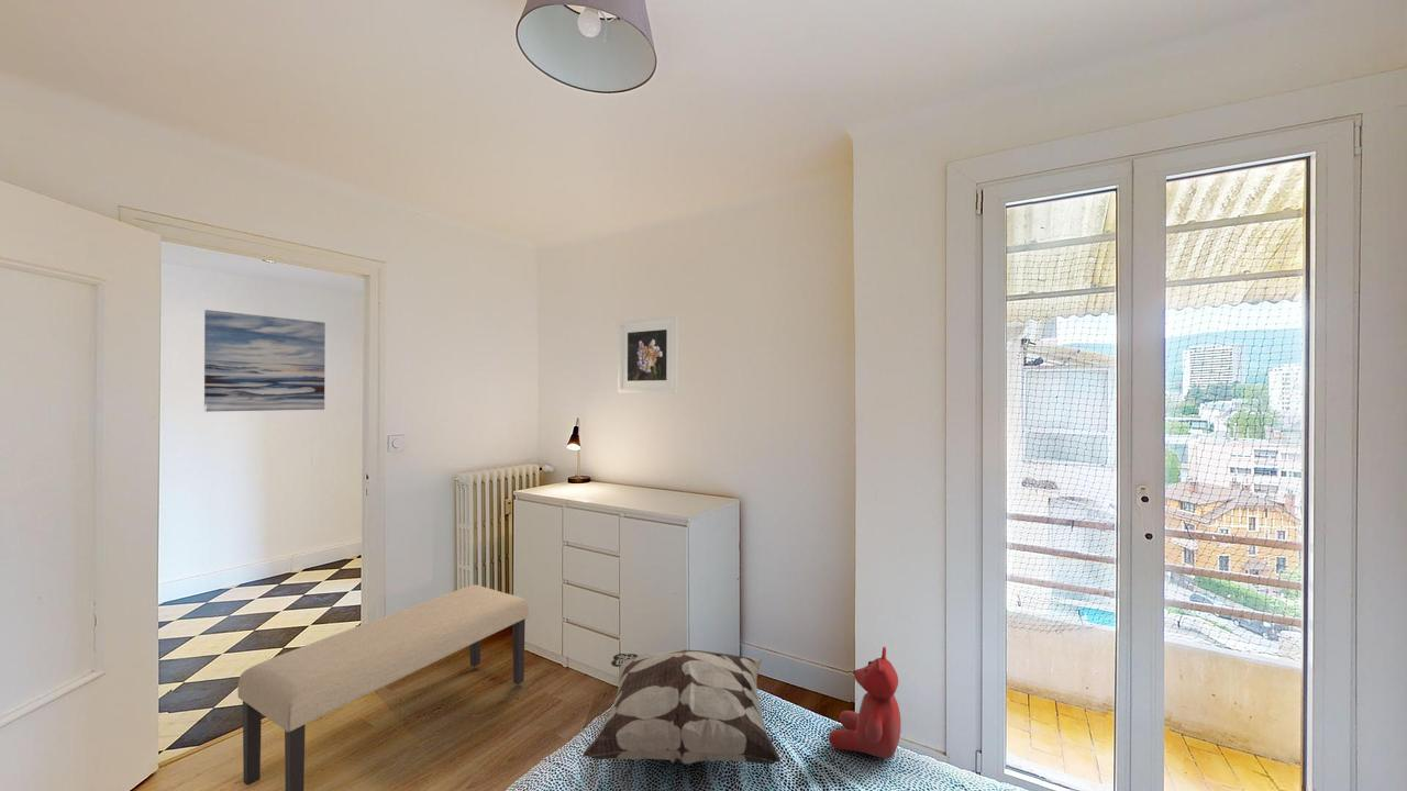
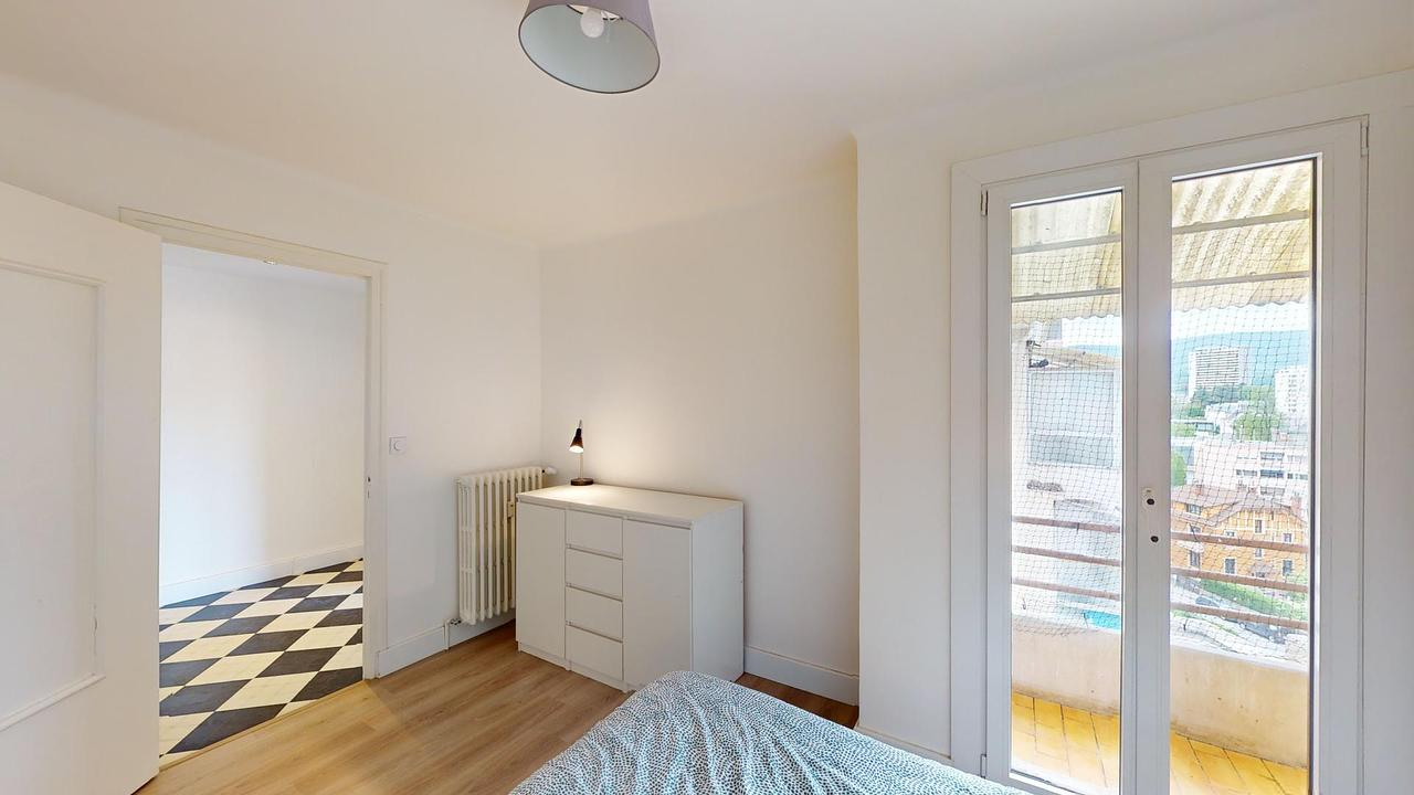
- wall art (269, 364)
- decorative pillow (683, 698)
- bench (405, 673)
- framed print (646, 356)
- stuffed bear (865, 697)
